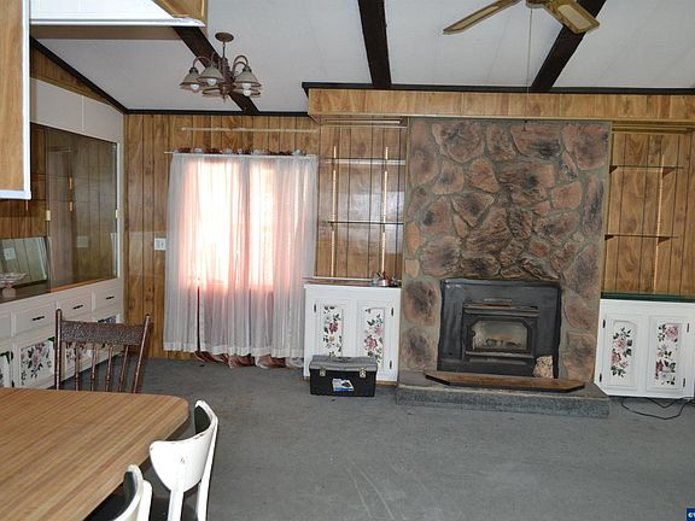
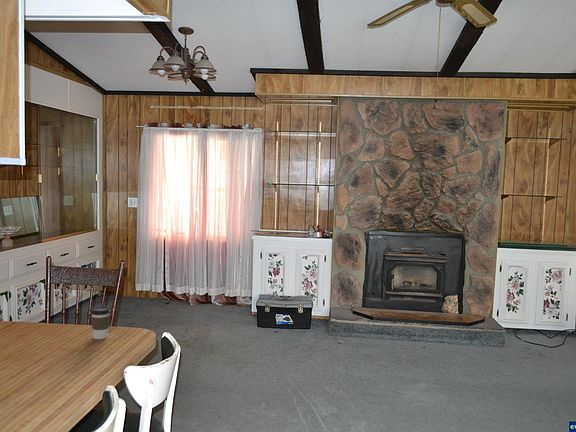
+ coffee cup (100, 322)
